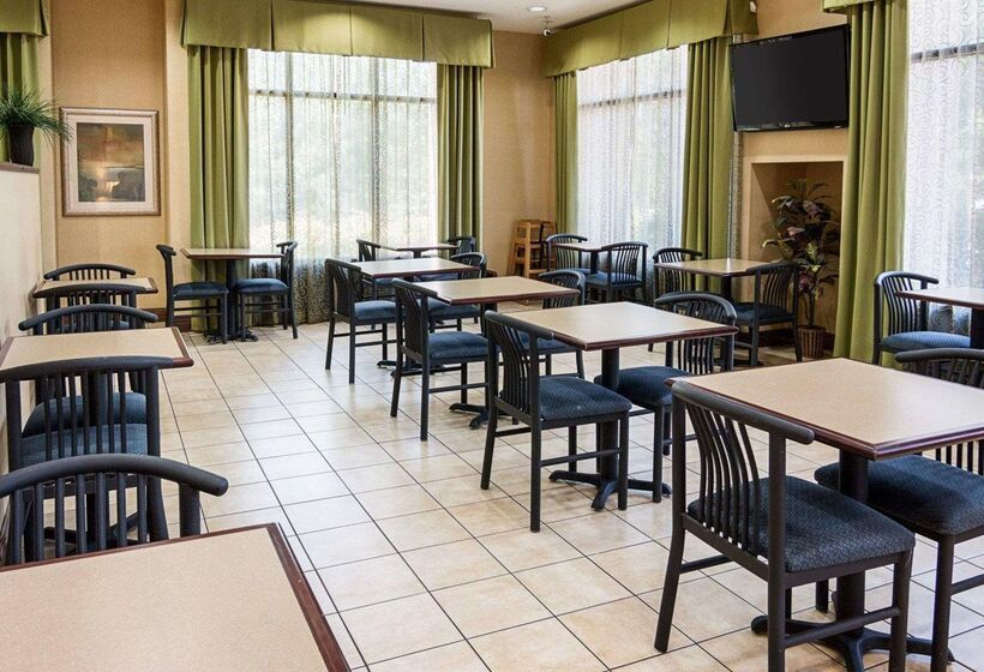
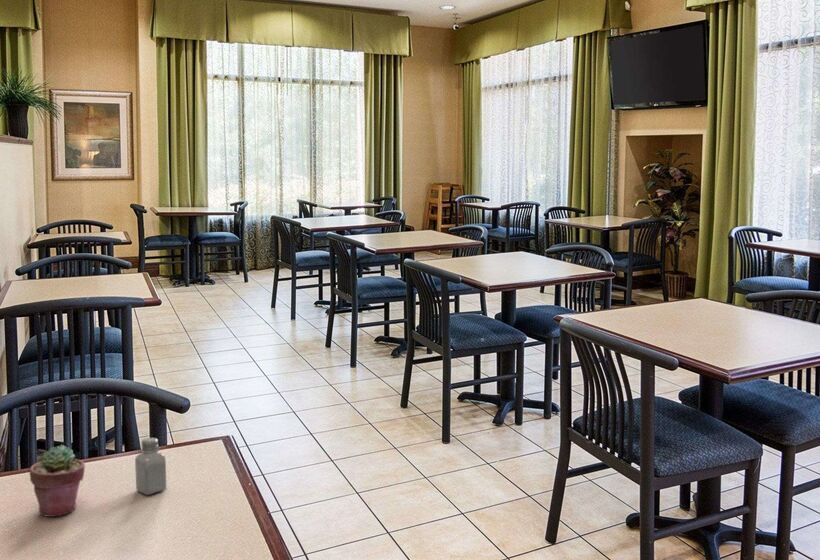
+ potted succulent (57, 478)
+ saltshaker (150, 464)
